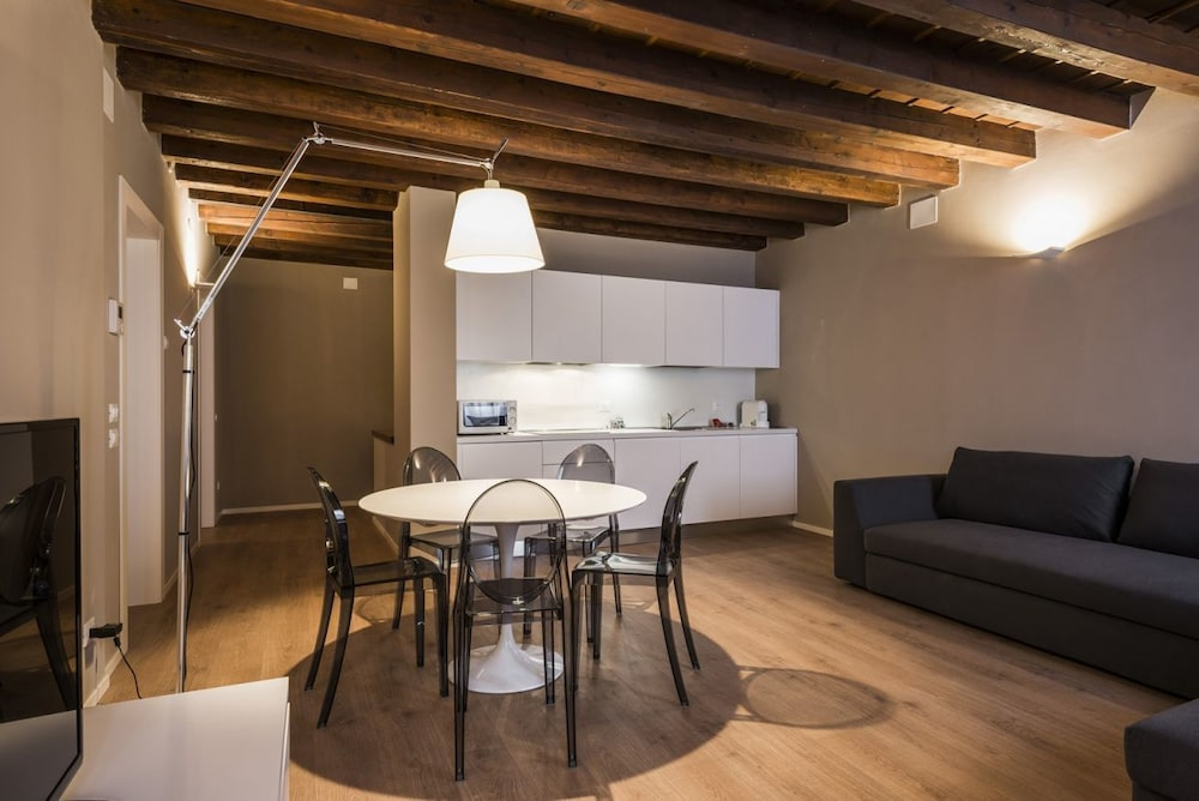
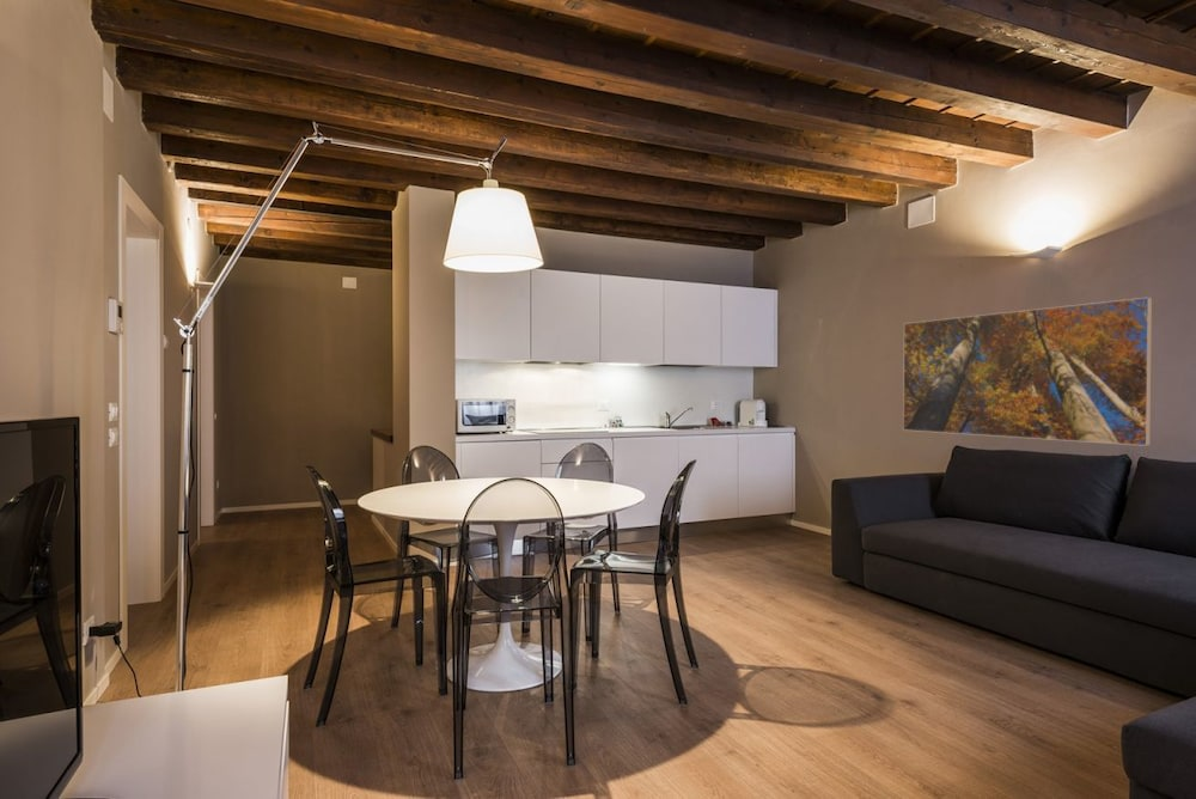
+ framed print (1007, 374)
